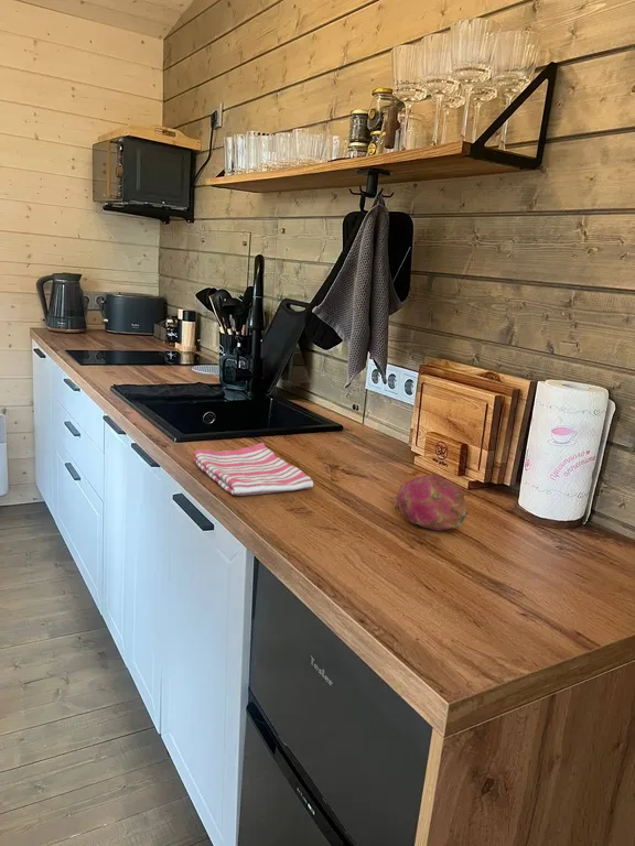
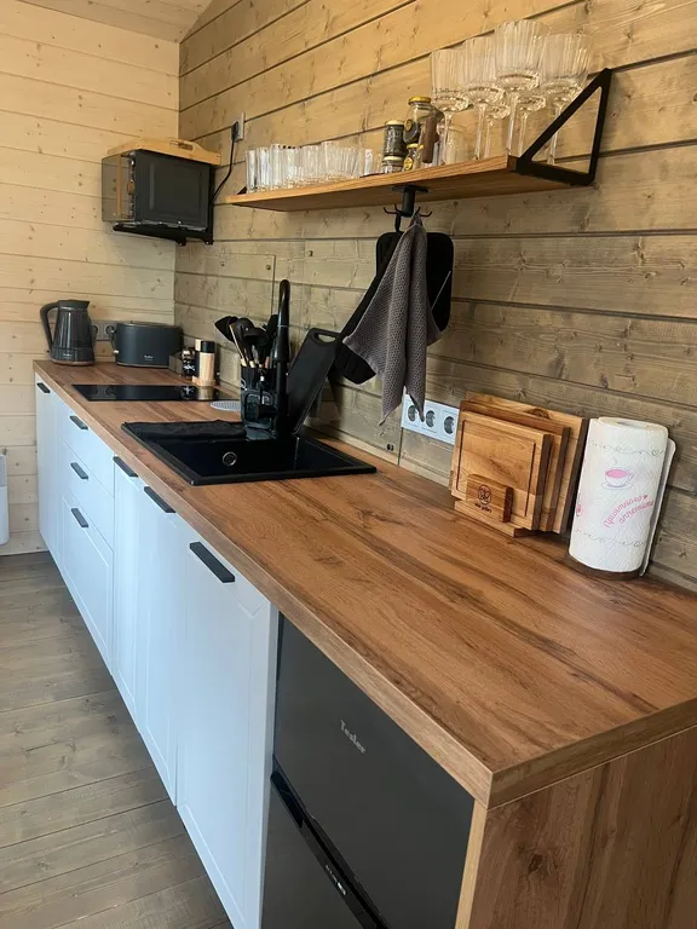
- fruit (430, 499)
- dish towel (250, 467)
